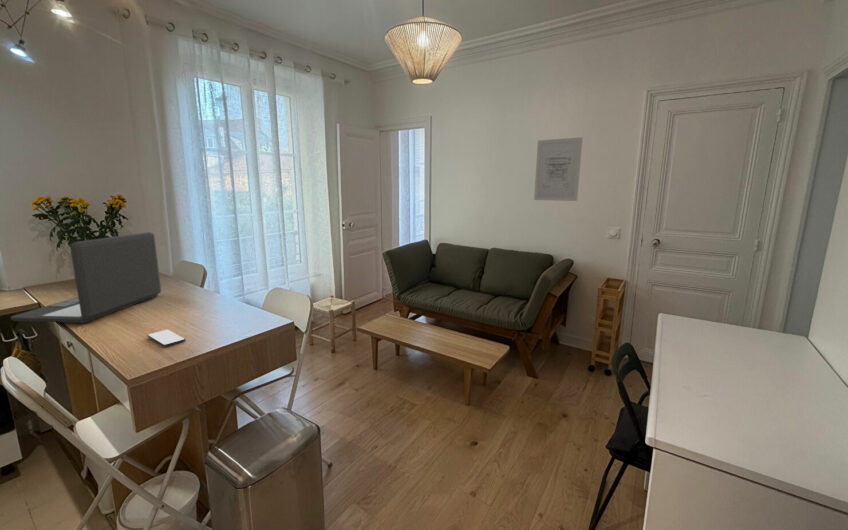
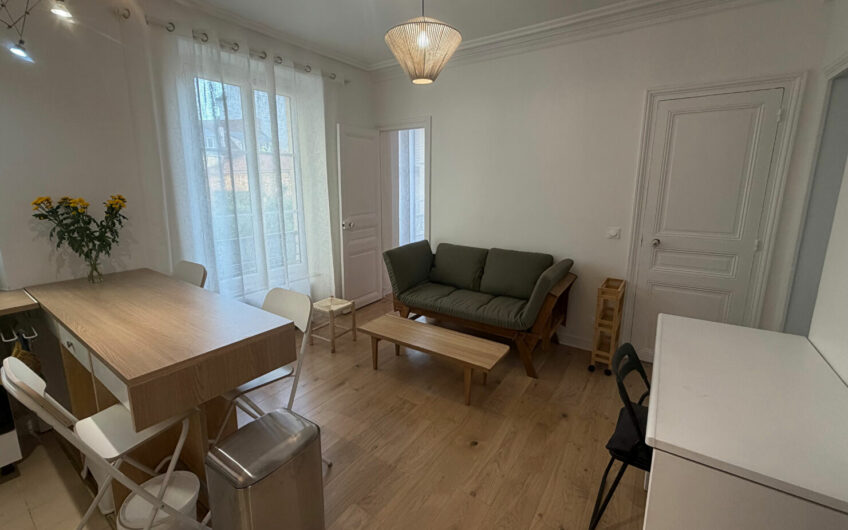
- smartphone (166, 337)
- wall art (557, 170)
- laptop (89, 272)
